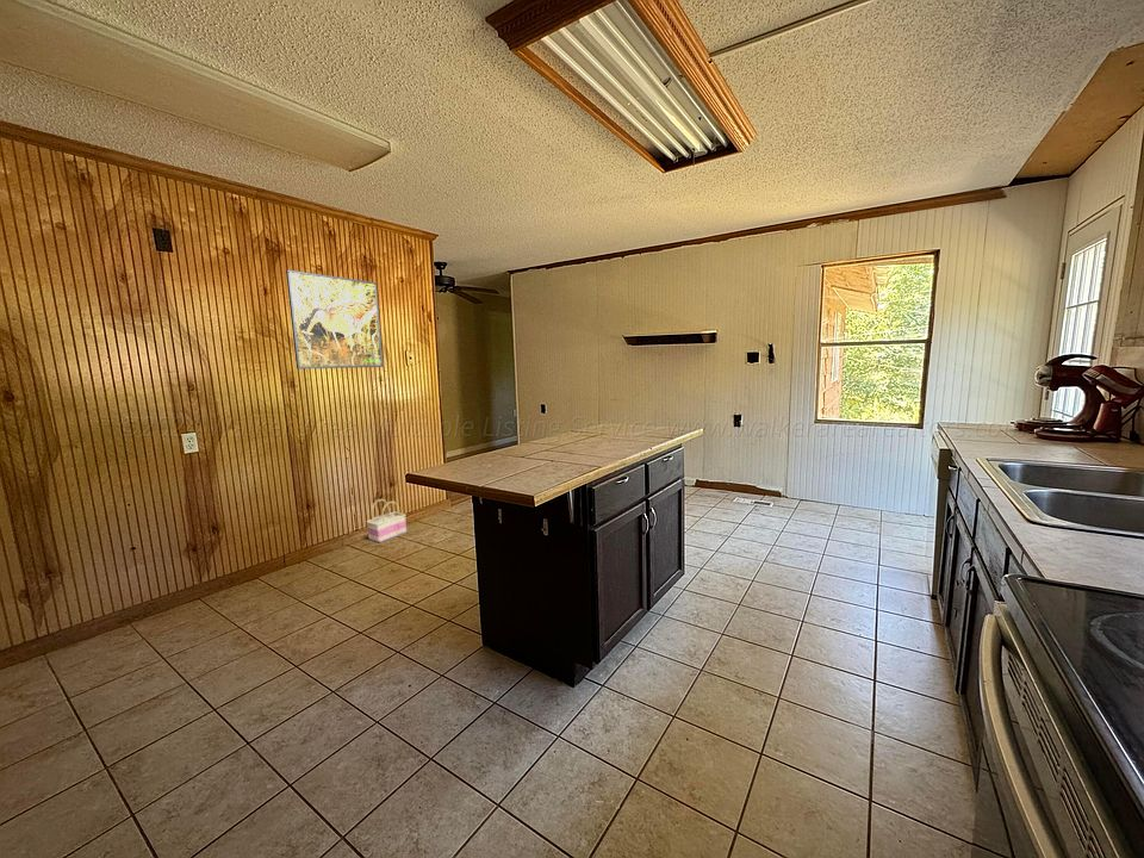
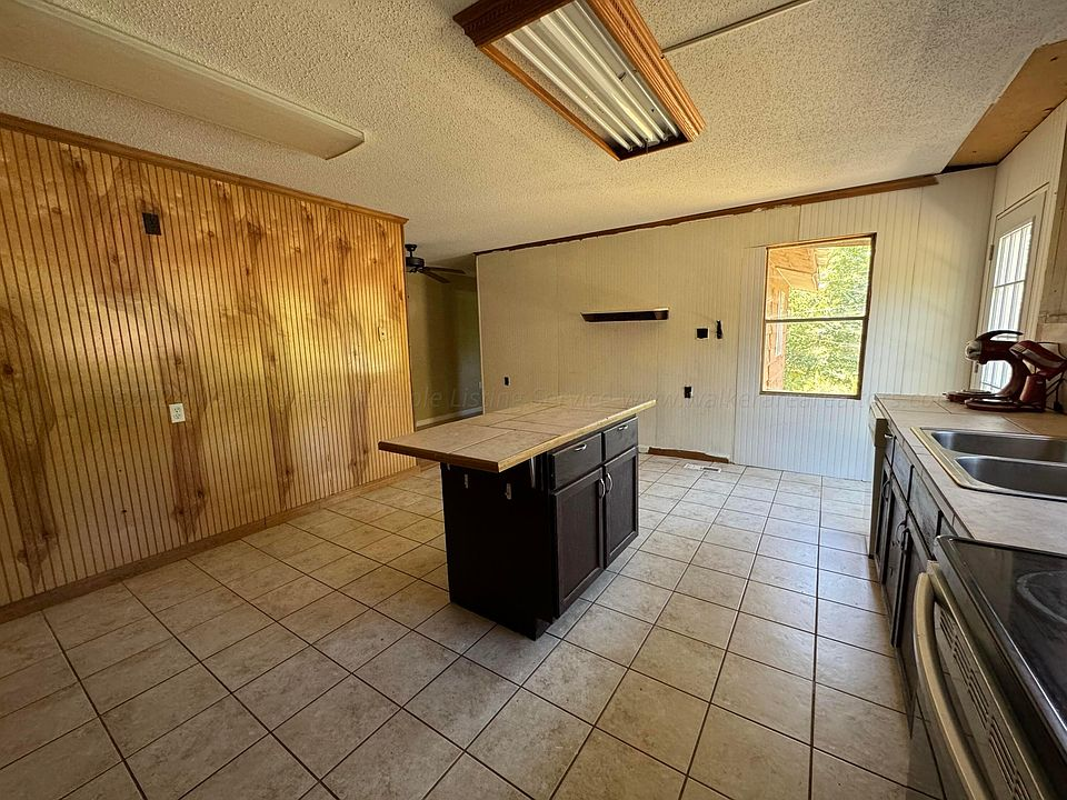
- basket (386, 518)
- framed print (338, 323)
